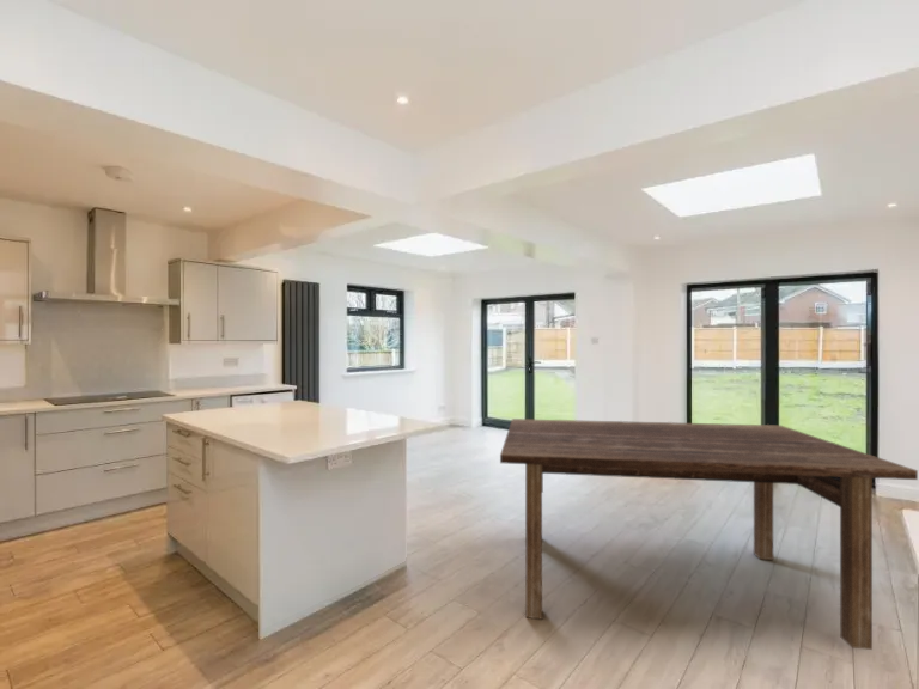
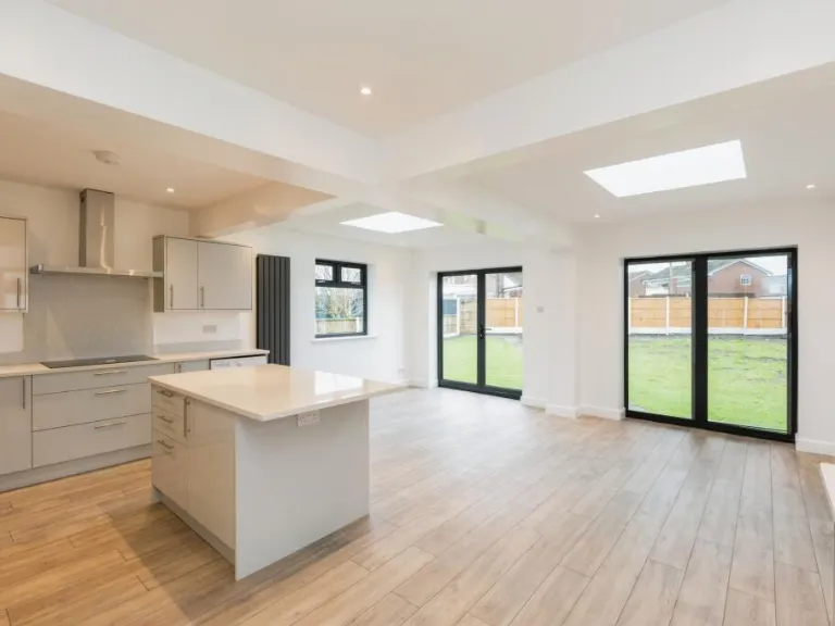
- dining table (662, 477)
